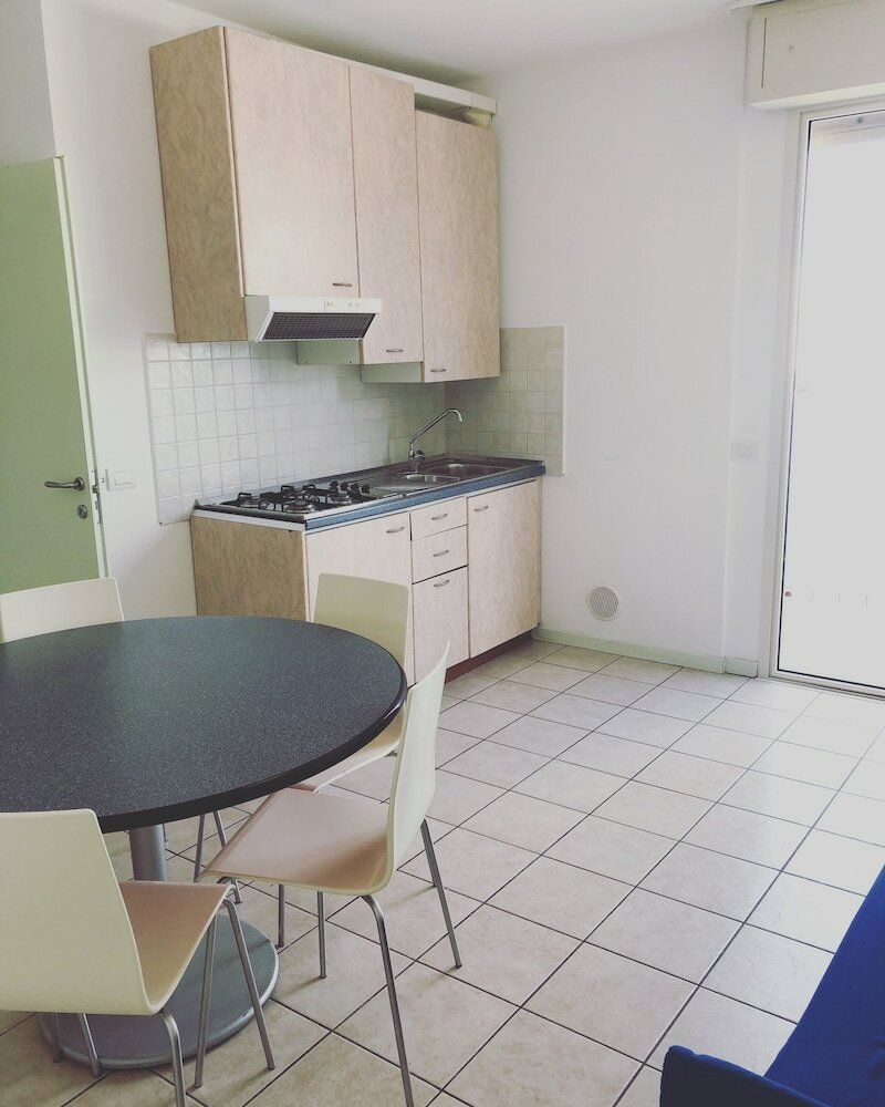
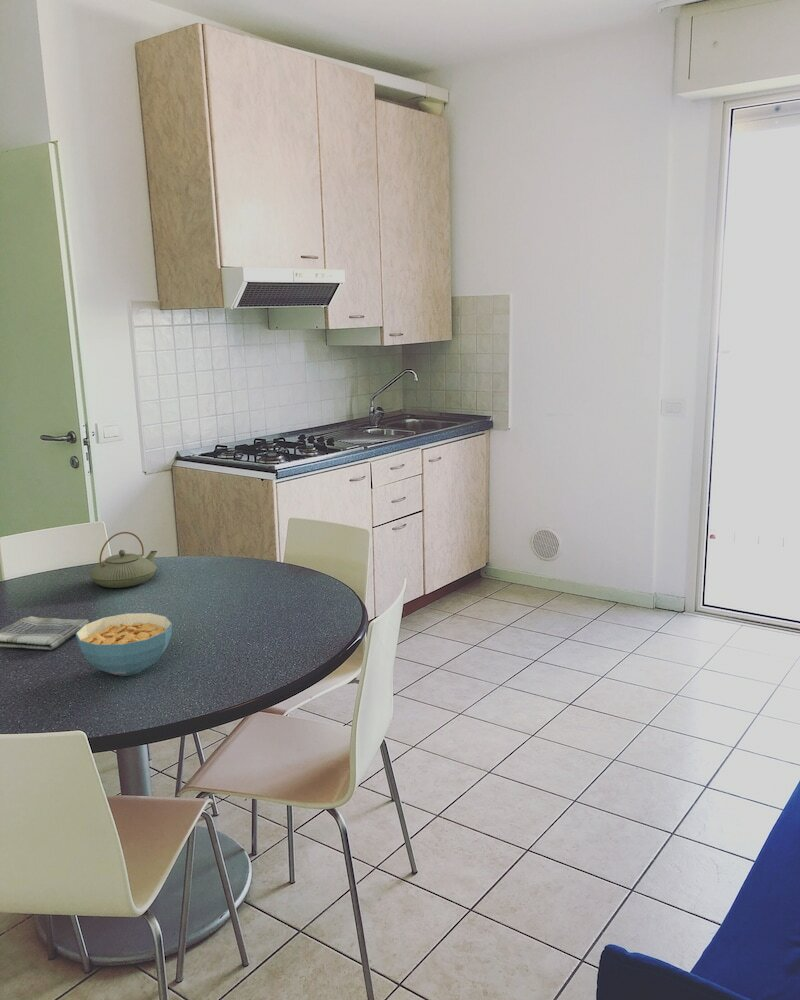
+ teapot (126, 556)
+ cereal bowl (126, 649)
+ dish towel (37, 630)
